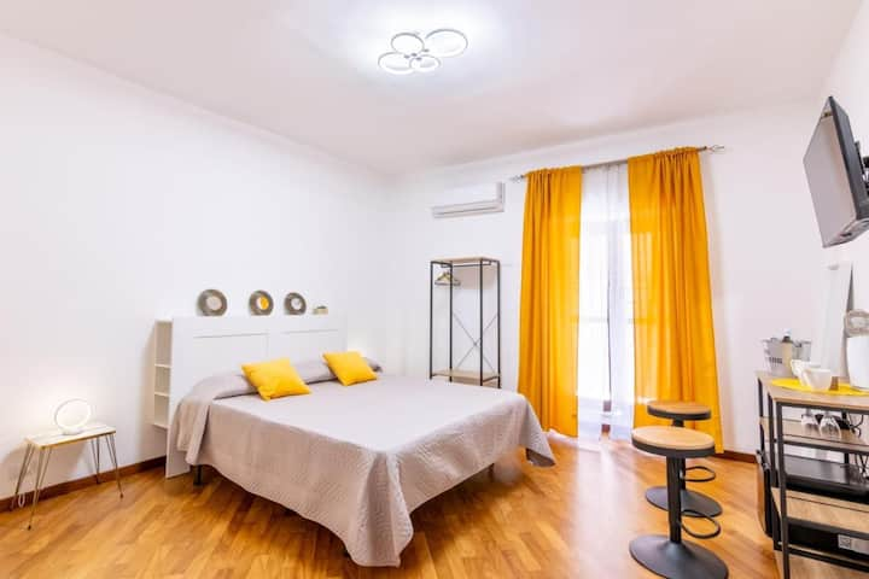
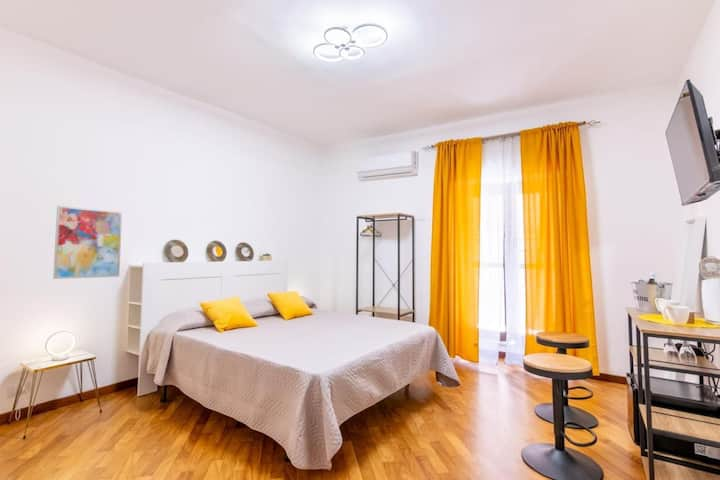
+ wall art (89, 243)
